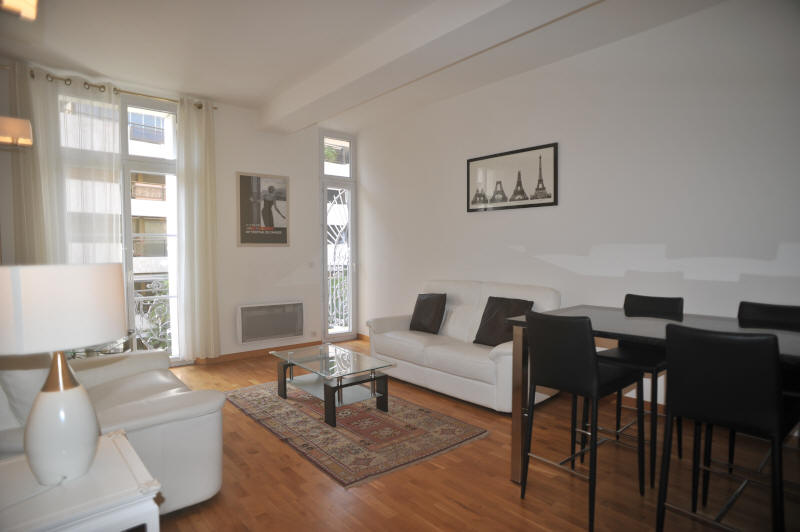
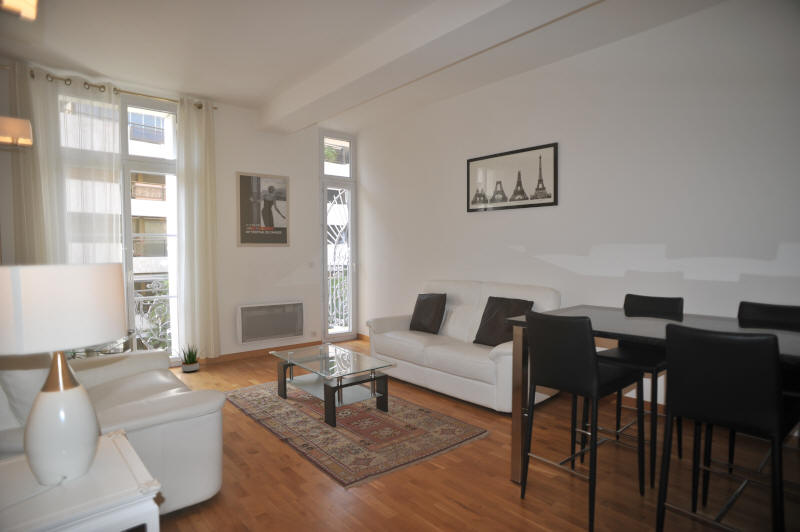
+ potted plant (190, 357)
